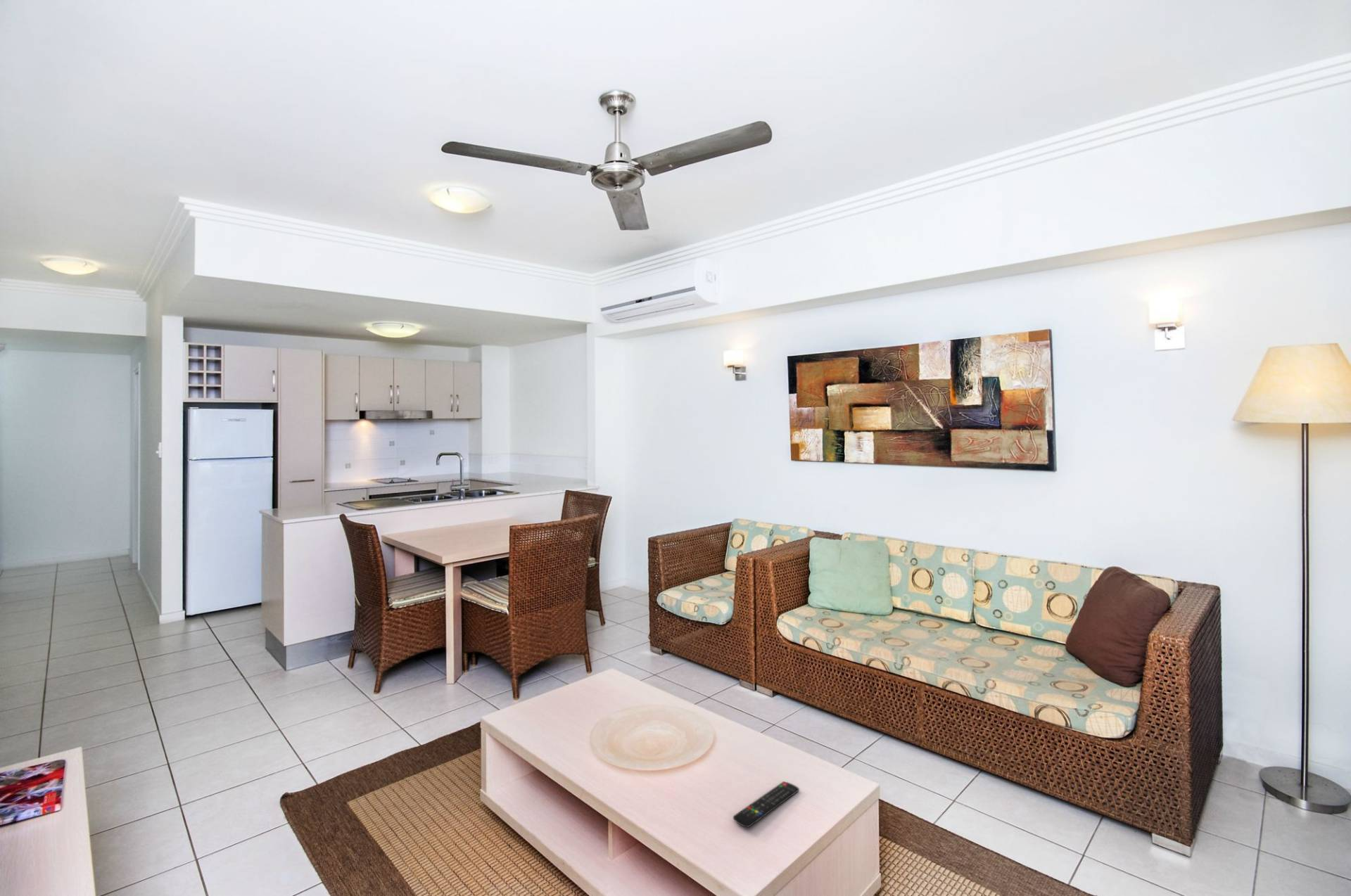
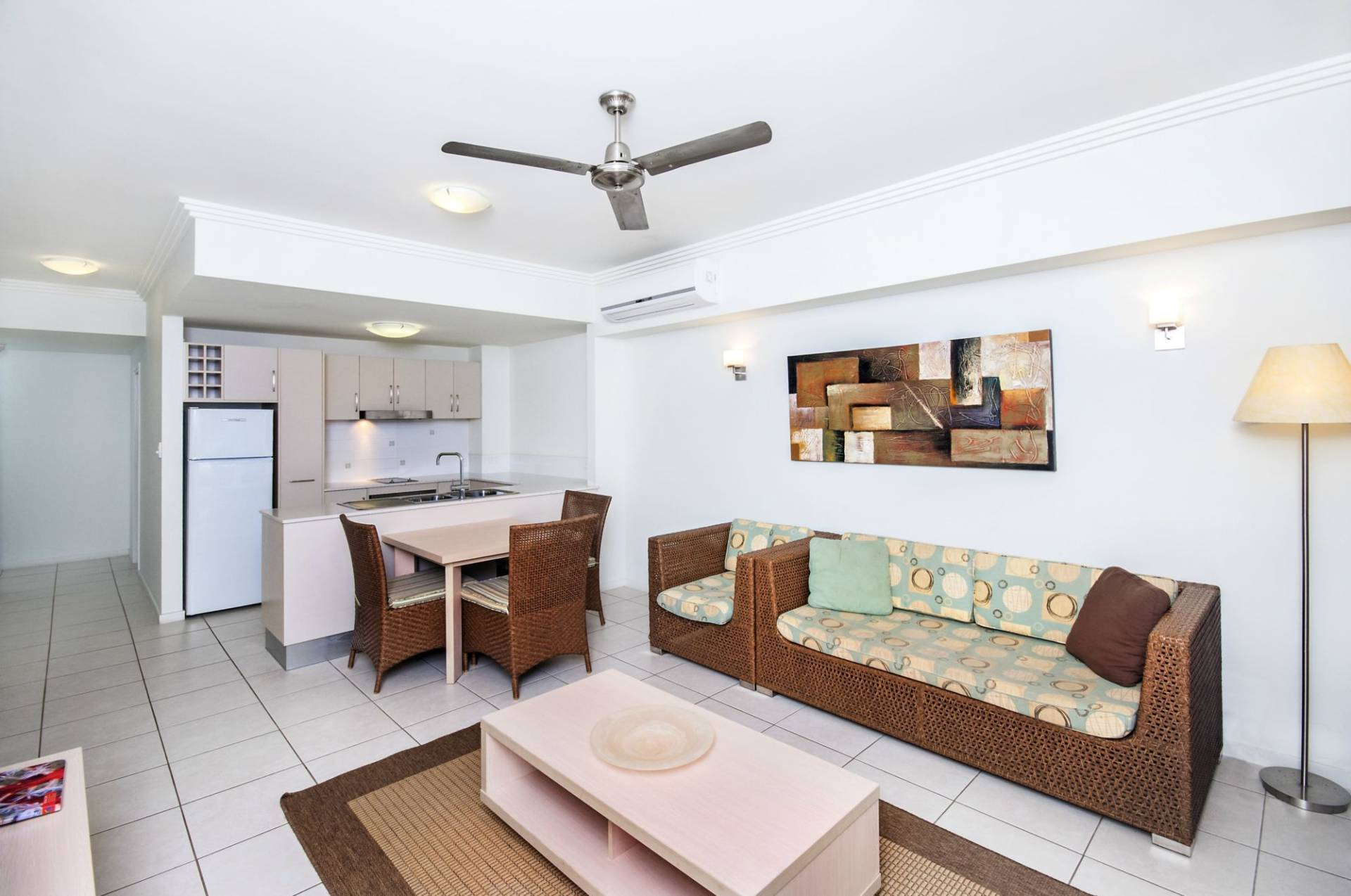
- remote control (768, 803)
